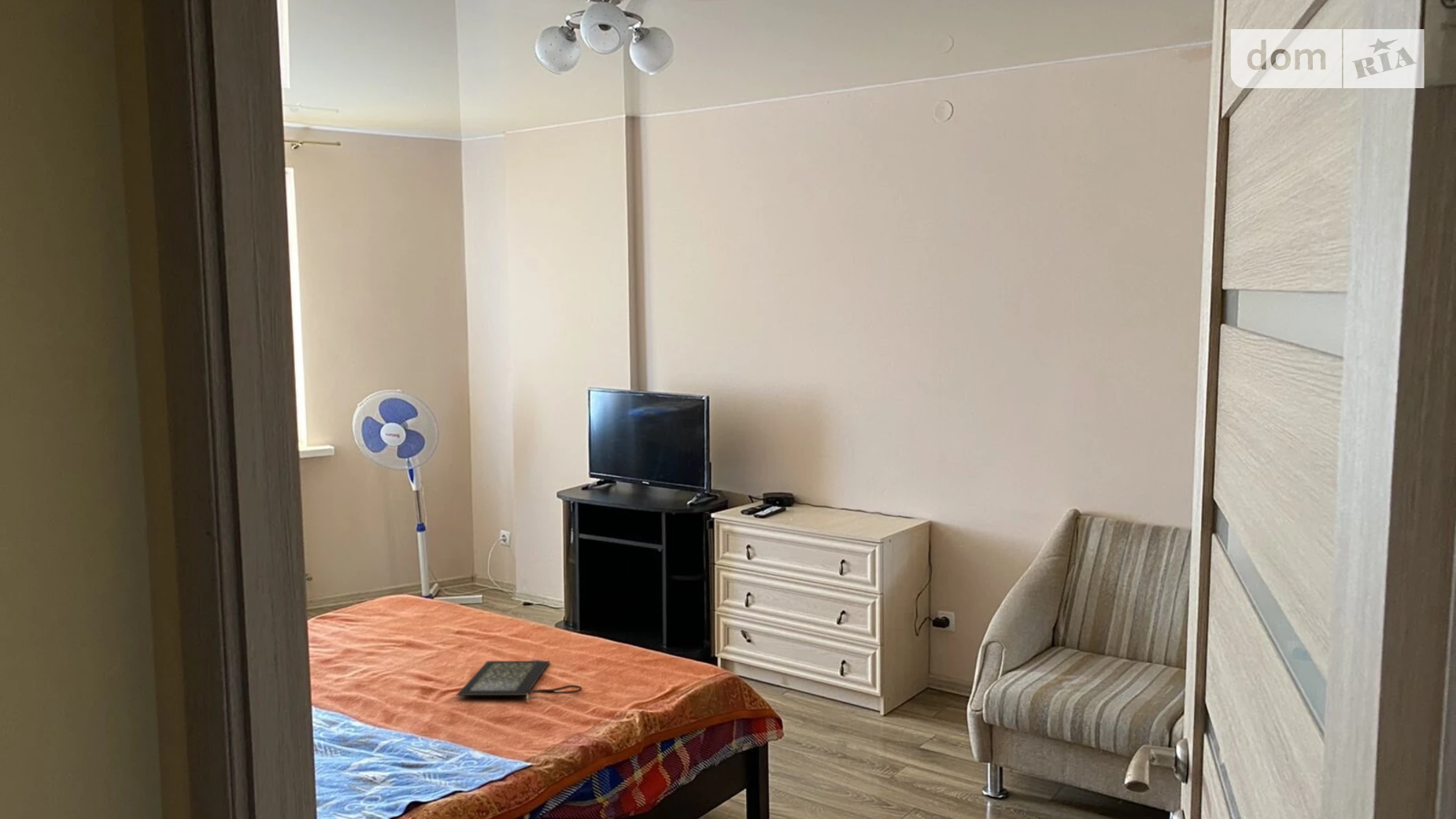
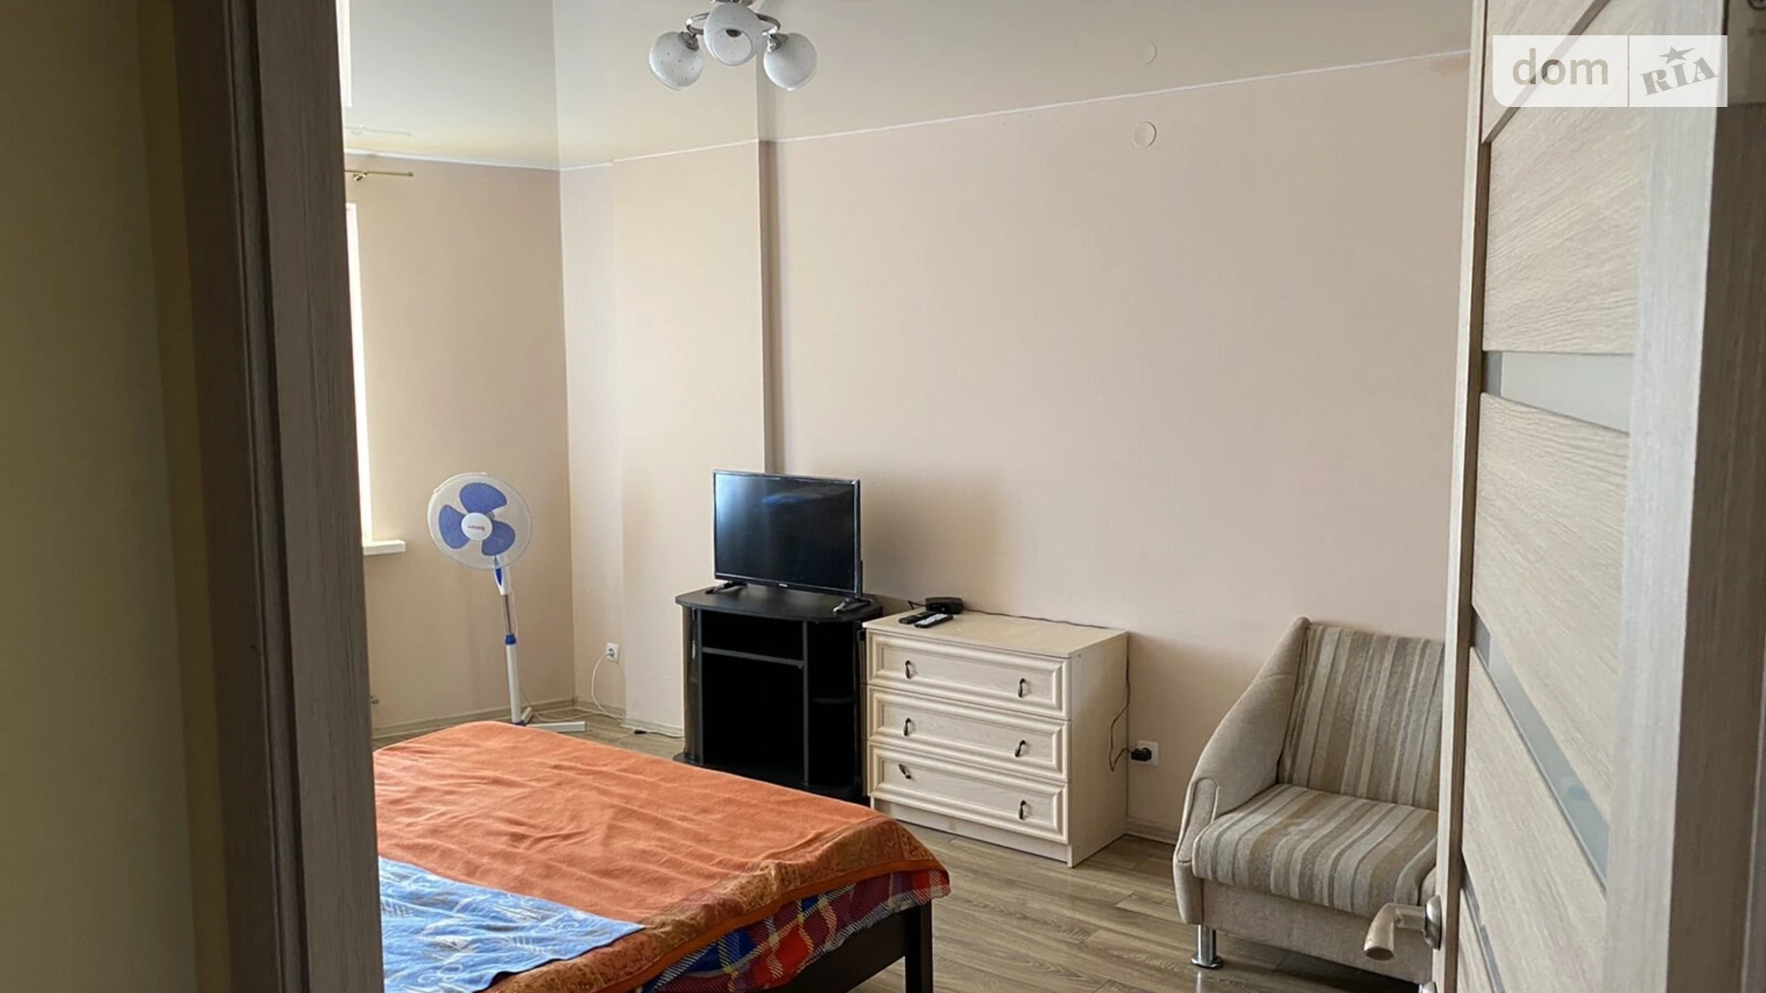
- clutch bag (507, 679)
